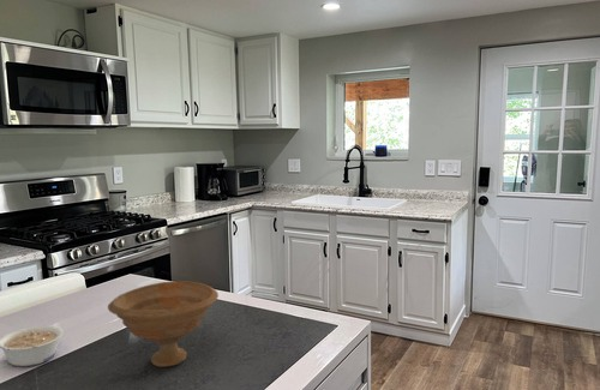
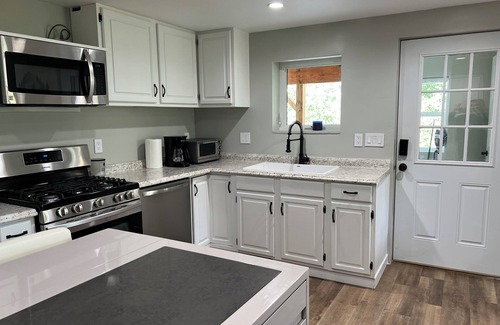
- bowl (166, 325)
- legume (32, 344)
